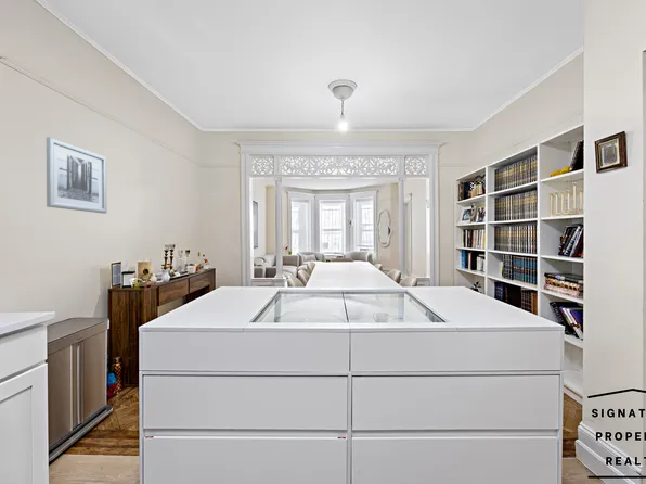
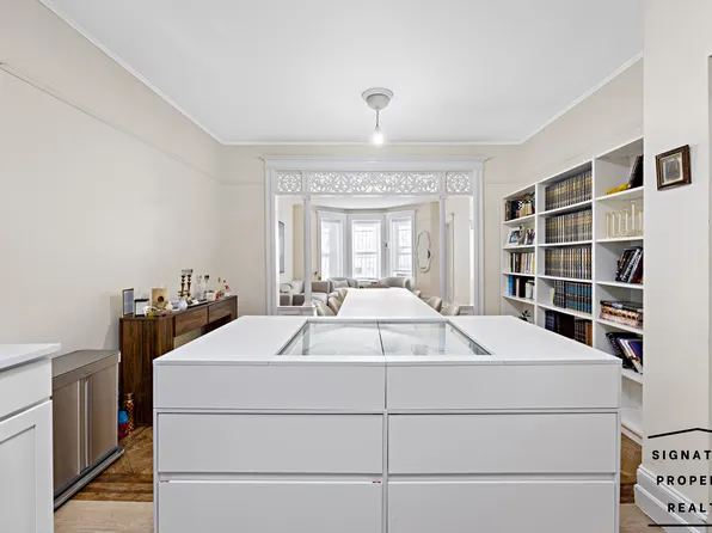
- wall art (79, 179)
